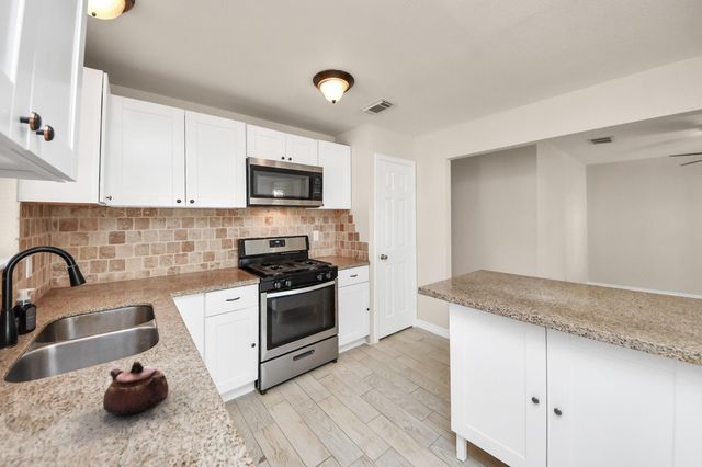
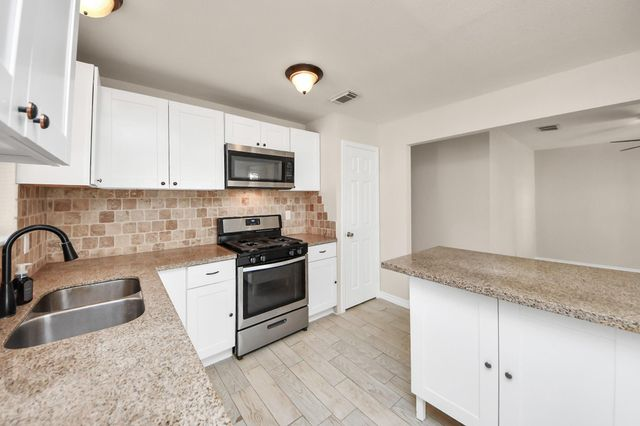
- teapot (137, 383)
